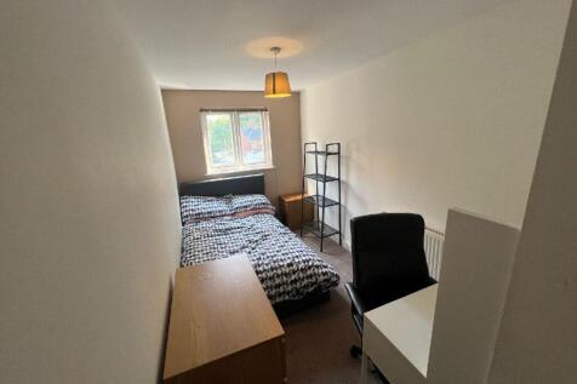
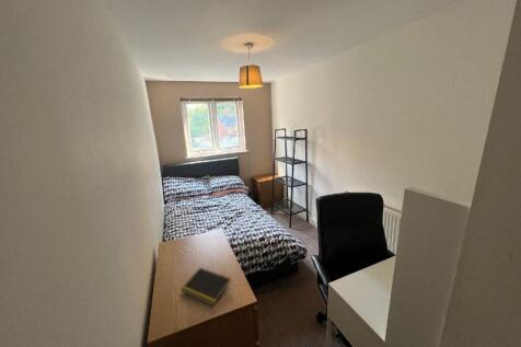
+ notepad (206, 285)
